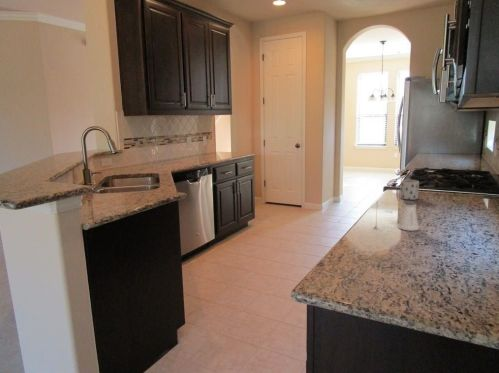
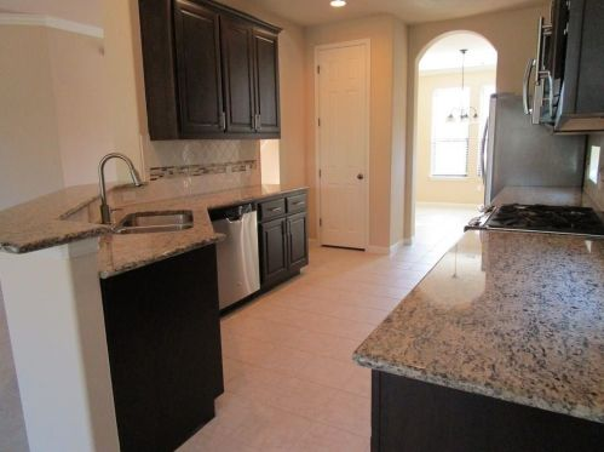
- mug (409, 189)
- saltshaker (409, 215)
